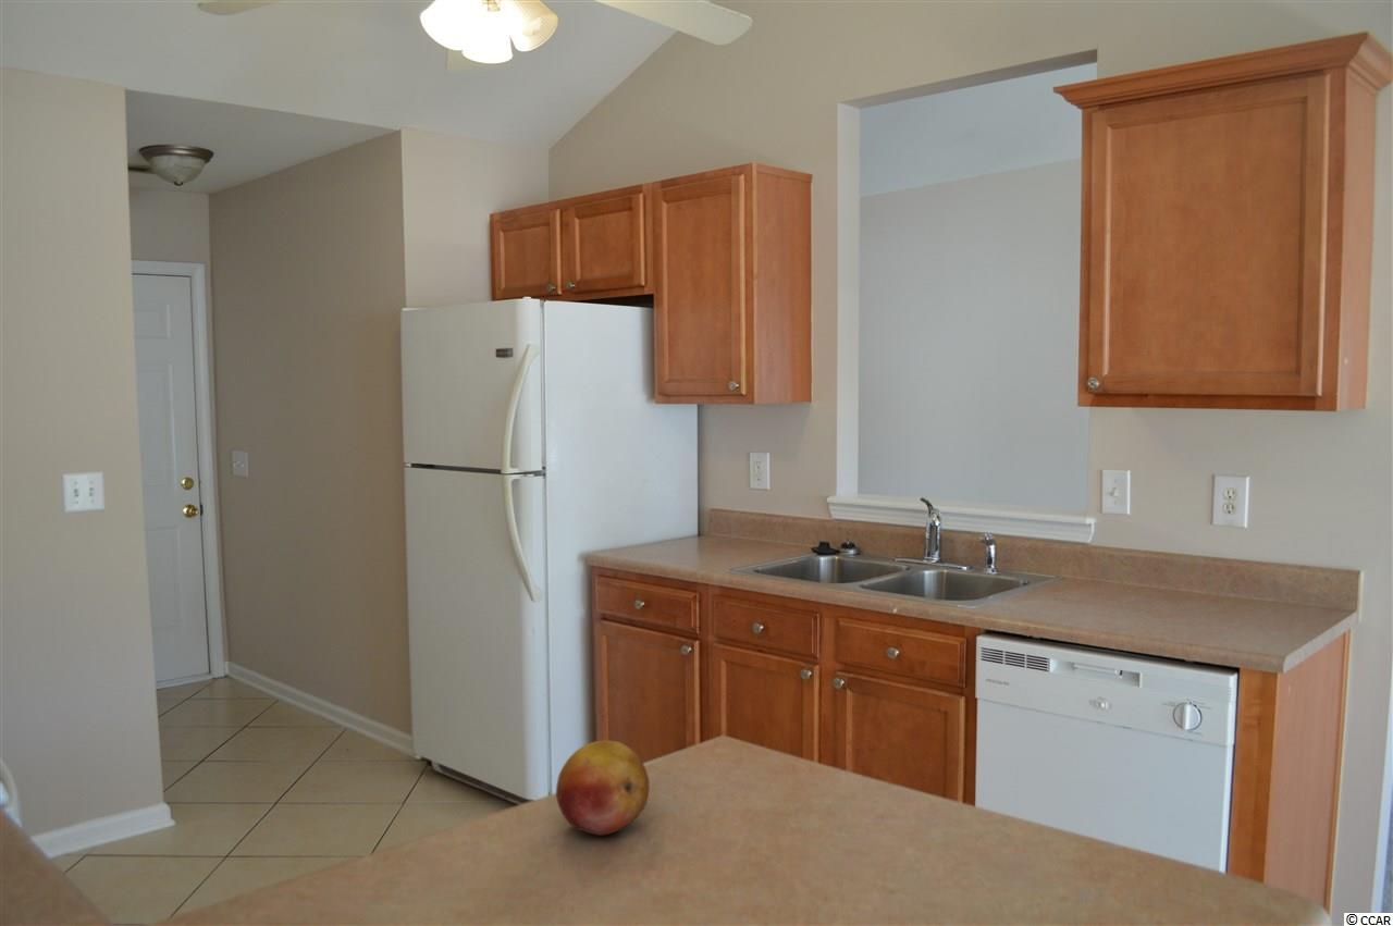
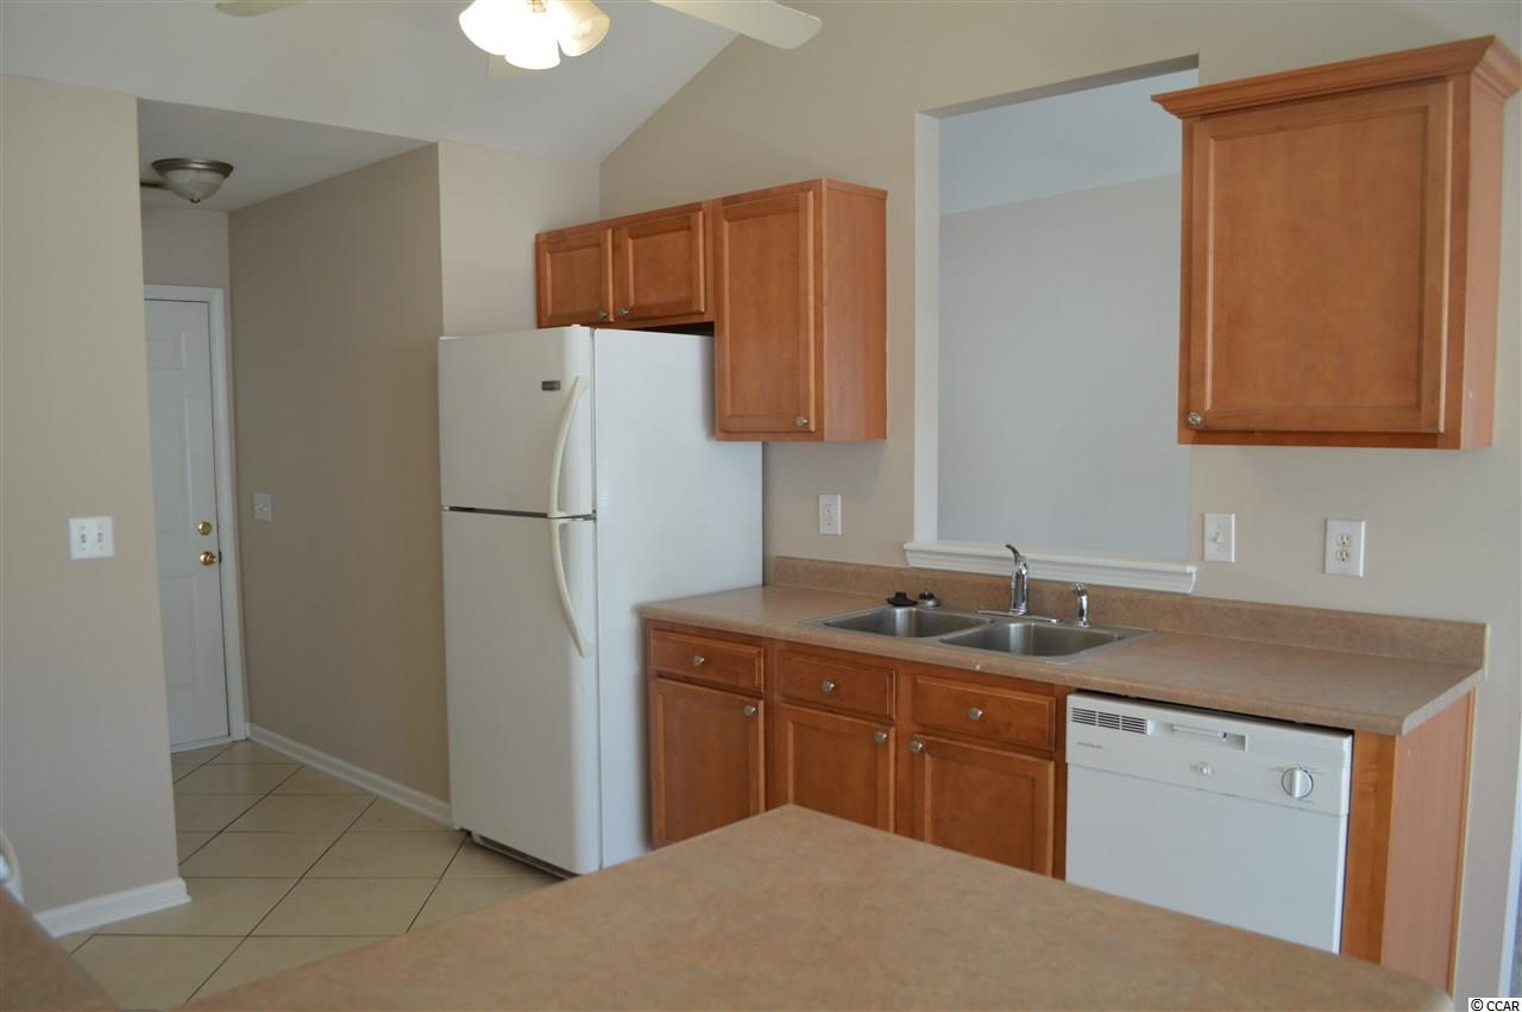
- fruit (603, 782)
